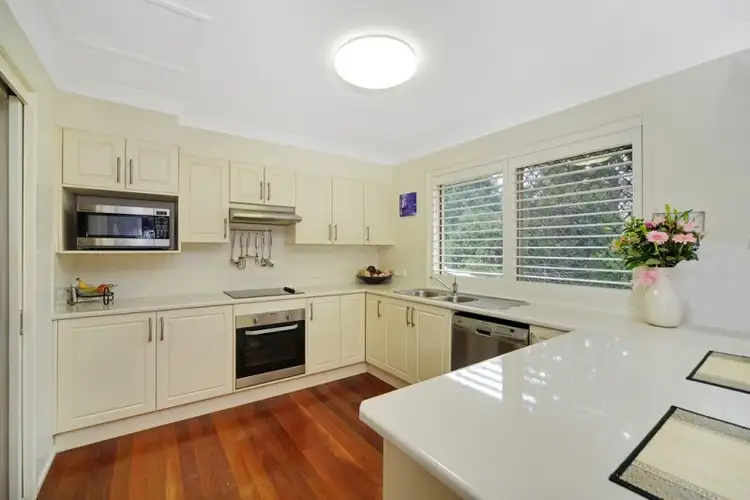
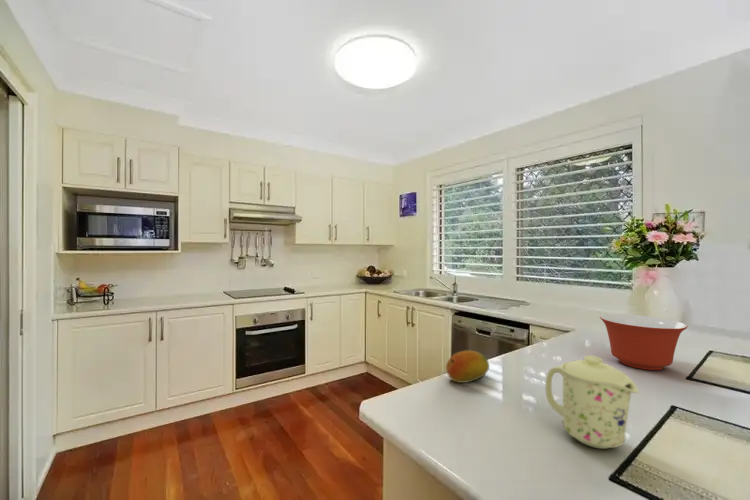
+ mixing bowl (640, 342)
+ mug (587, 396)
+ fruit (469, 365)
